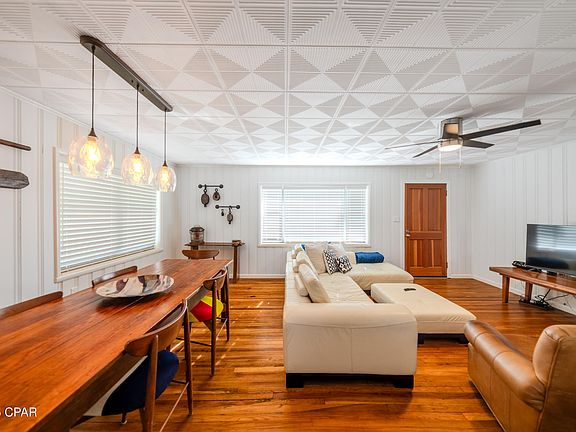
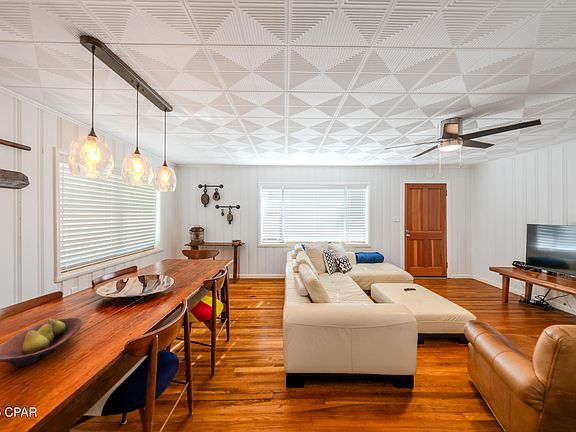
+ fruit bowl (42, 336)
